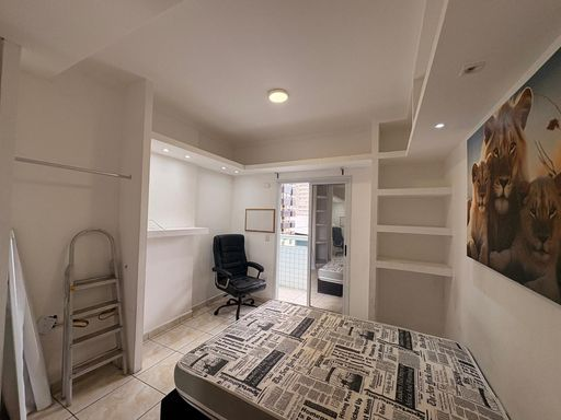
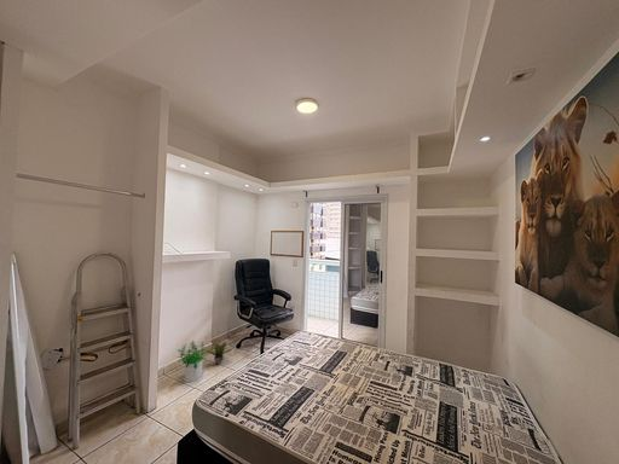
+ potted plant (191, 360)
+ potted plant (219, 353)
